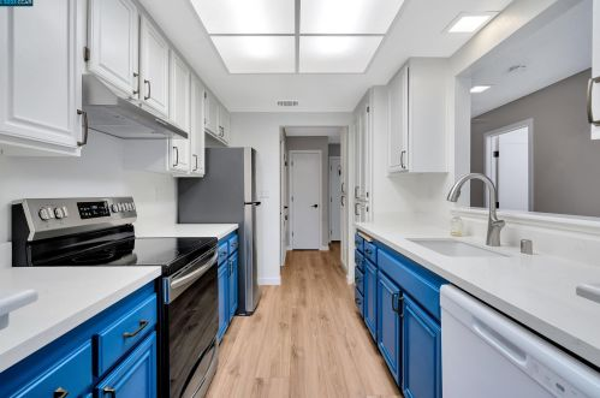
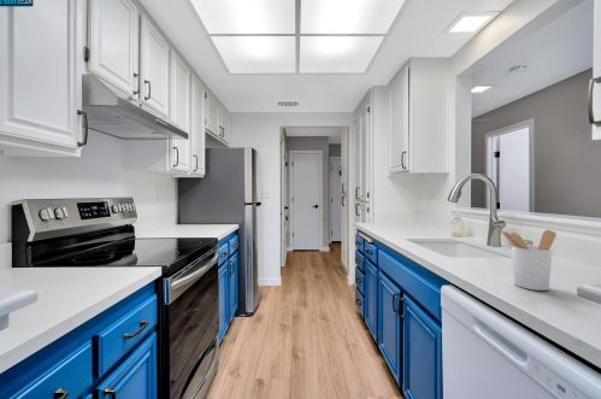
+ utensil holder (524, 257)
